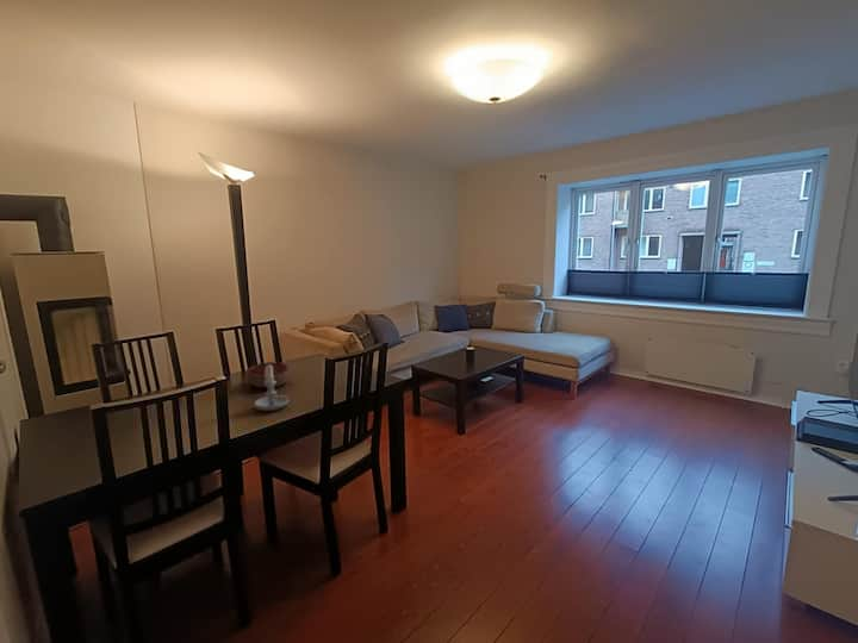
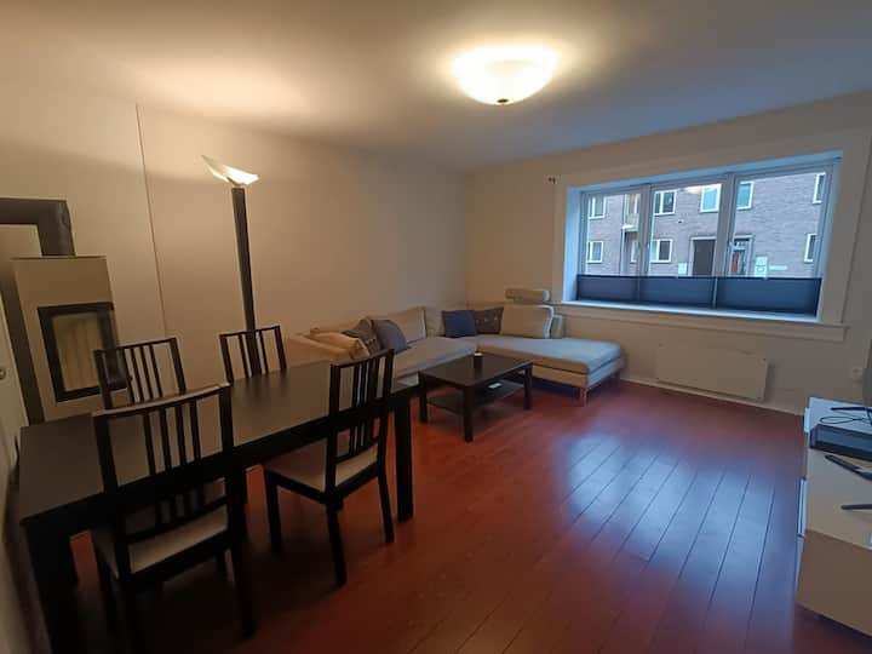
- decorative bowl (273, 374)
- candle (269, 385)
